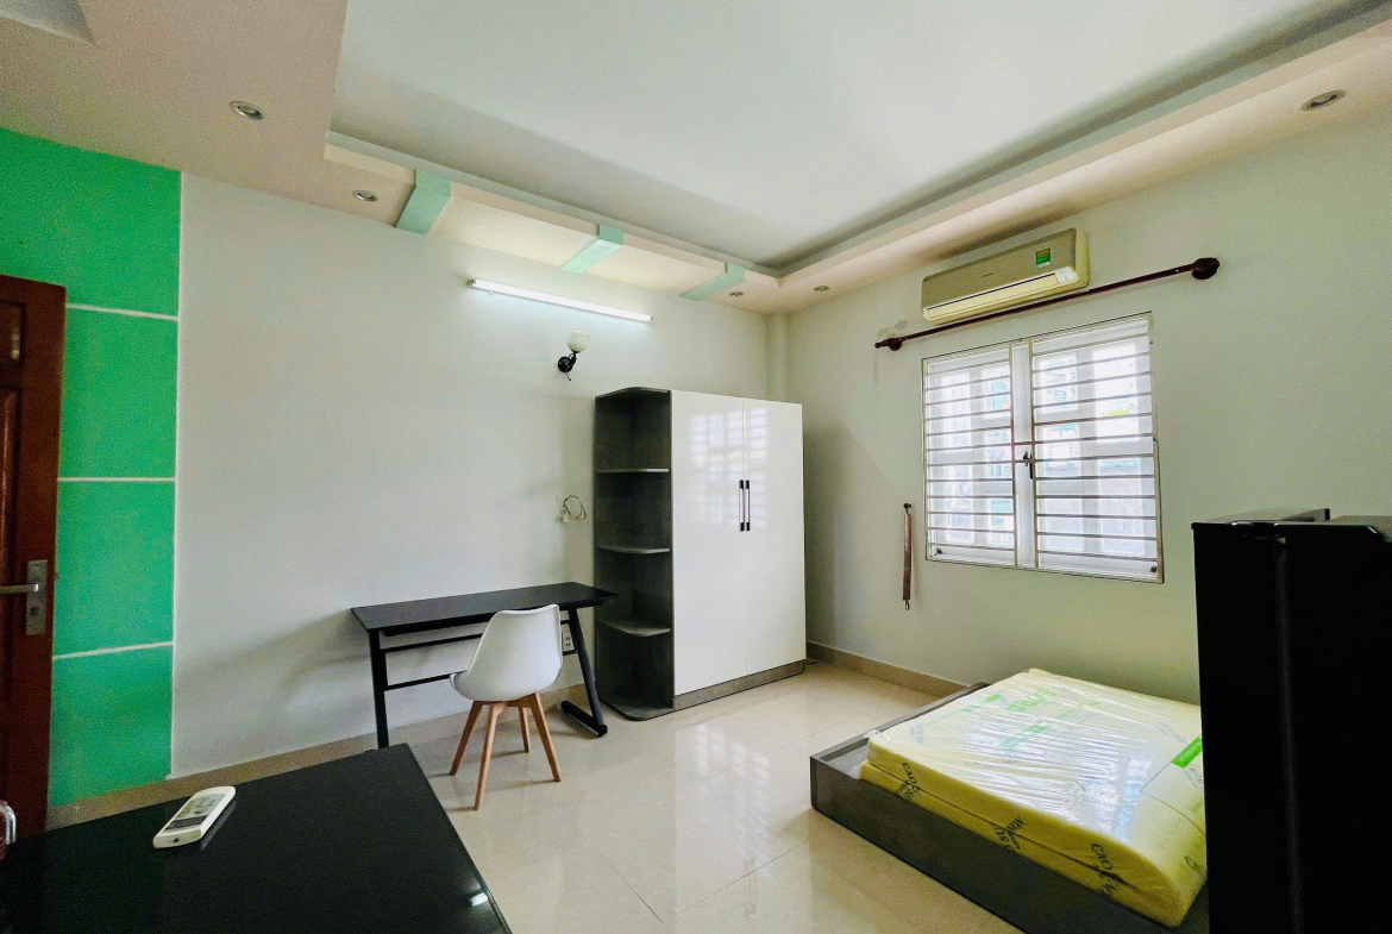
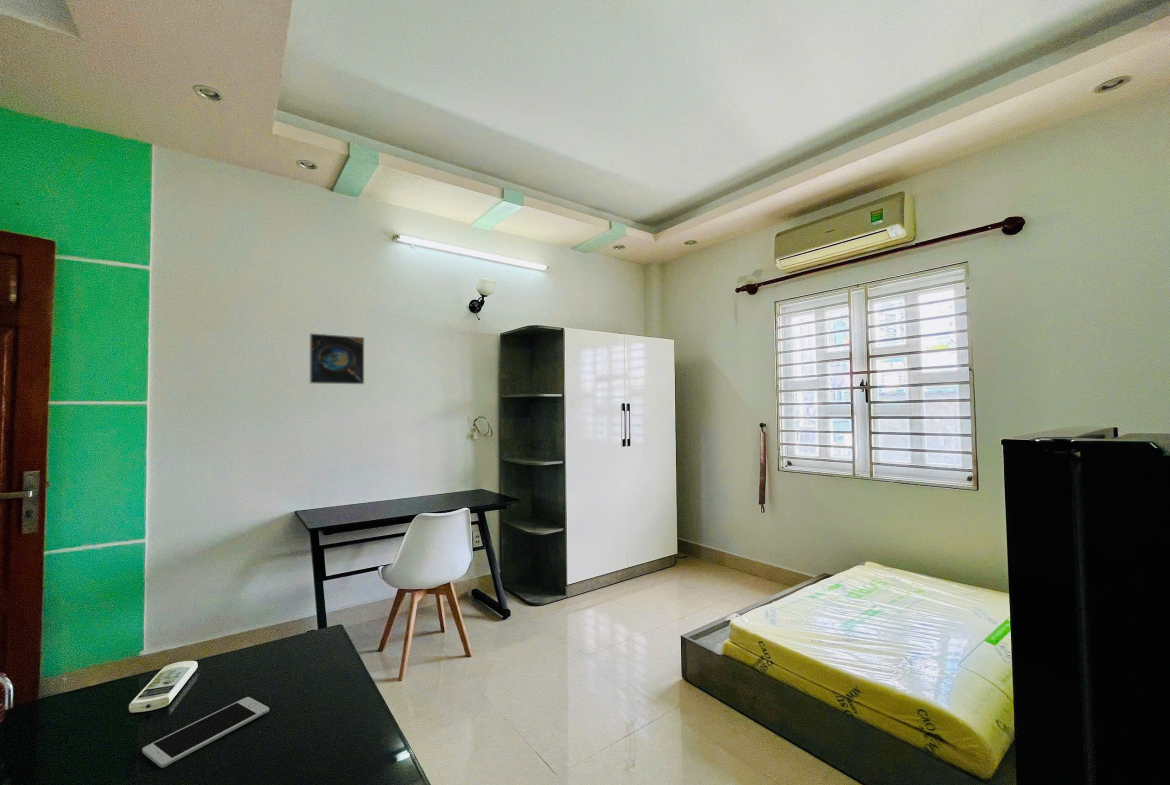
+ cell phone (209, 728)
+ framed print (337, 359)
